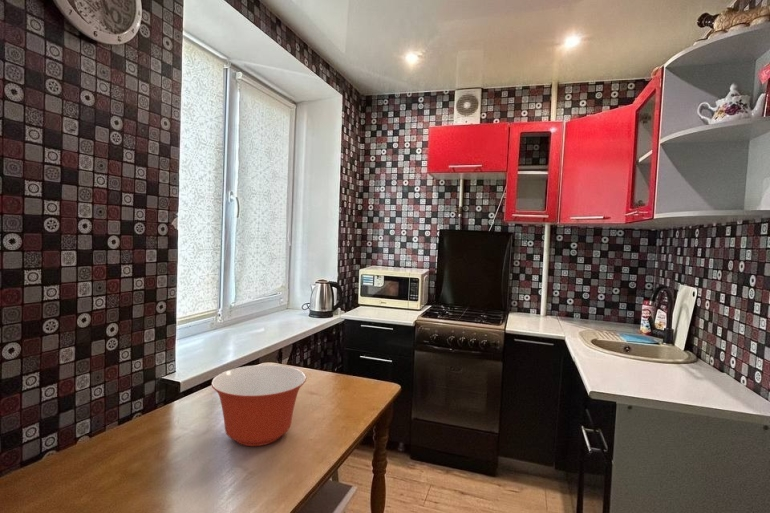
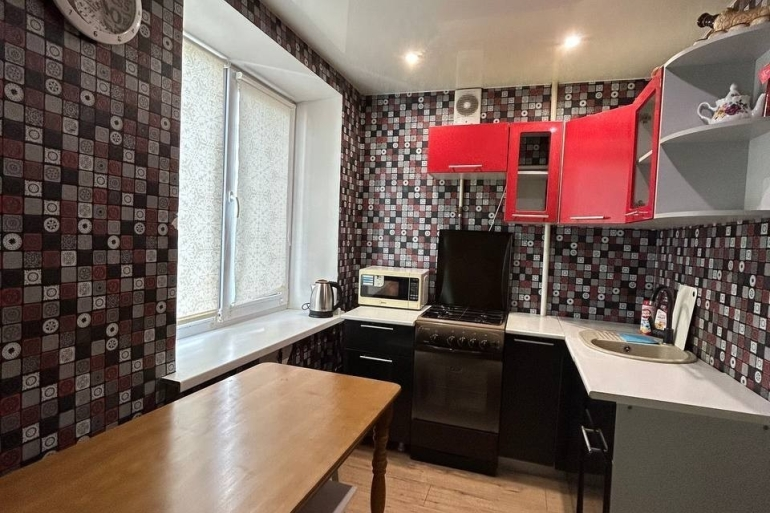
- mixing bowl (259, 406)
